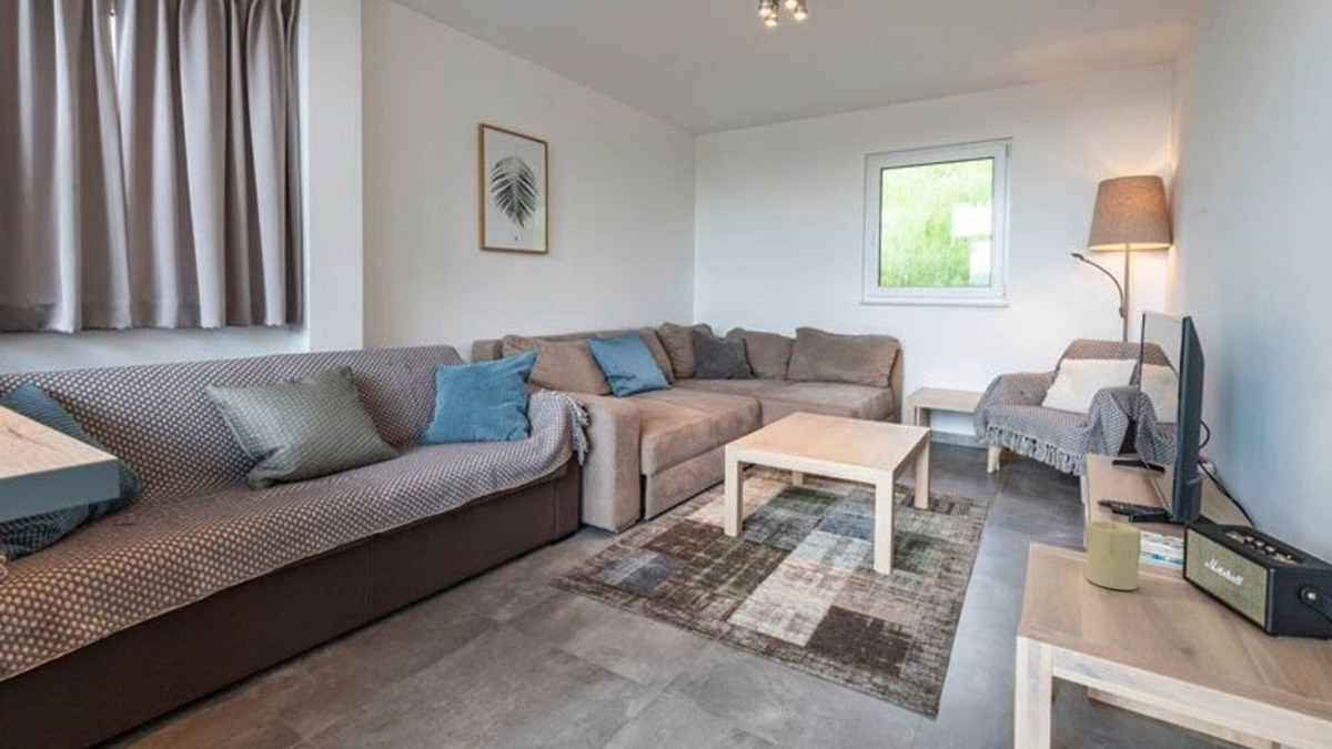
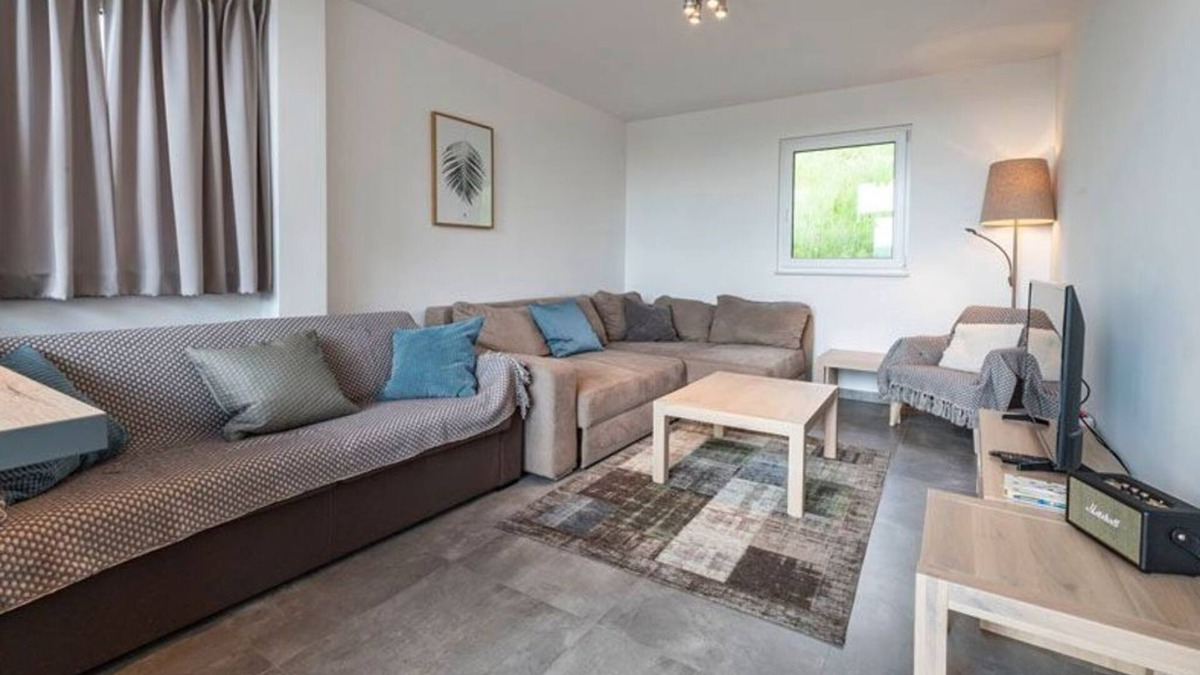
- candle (1112, 551)
